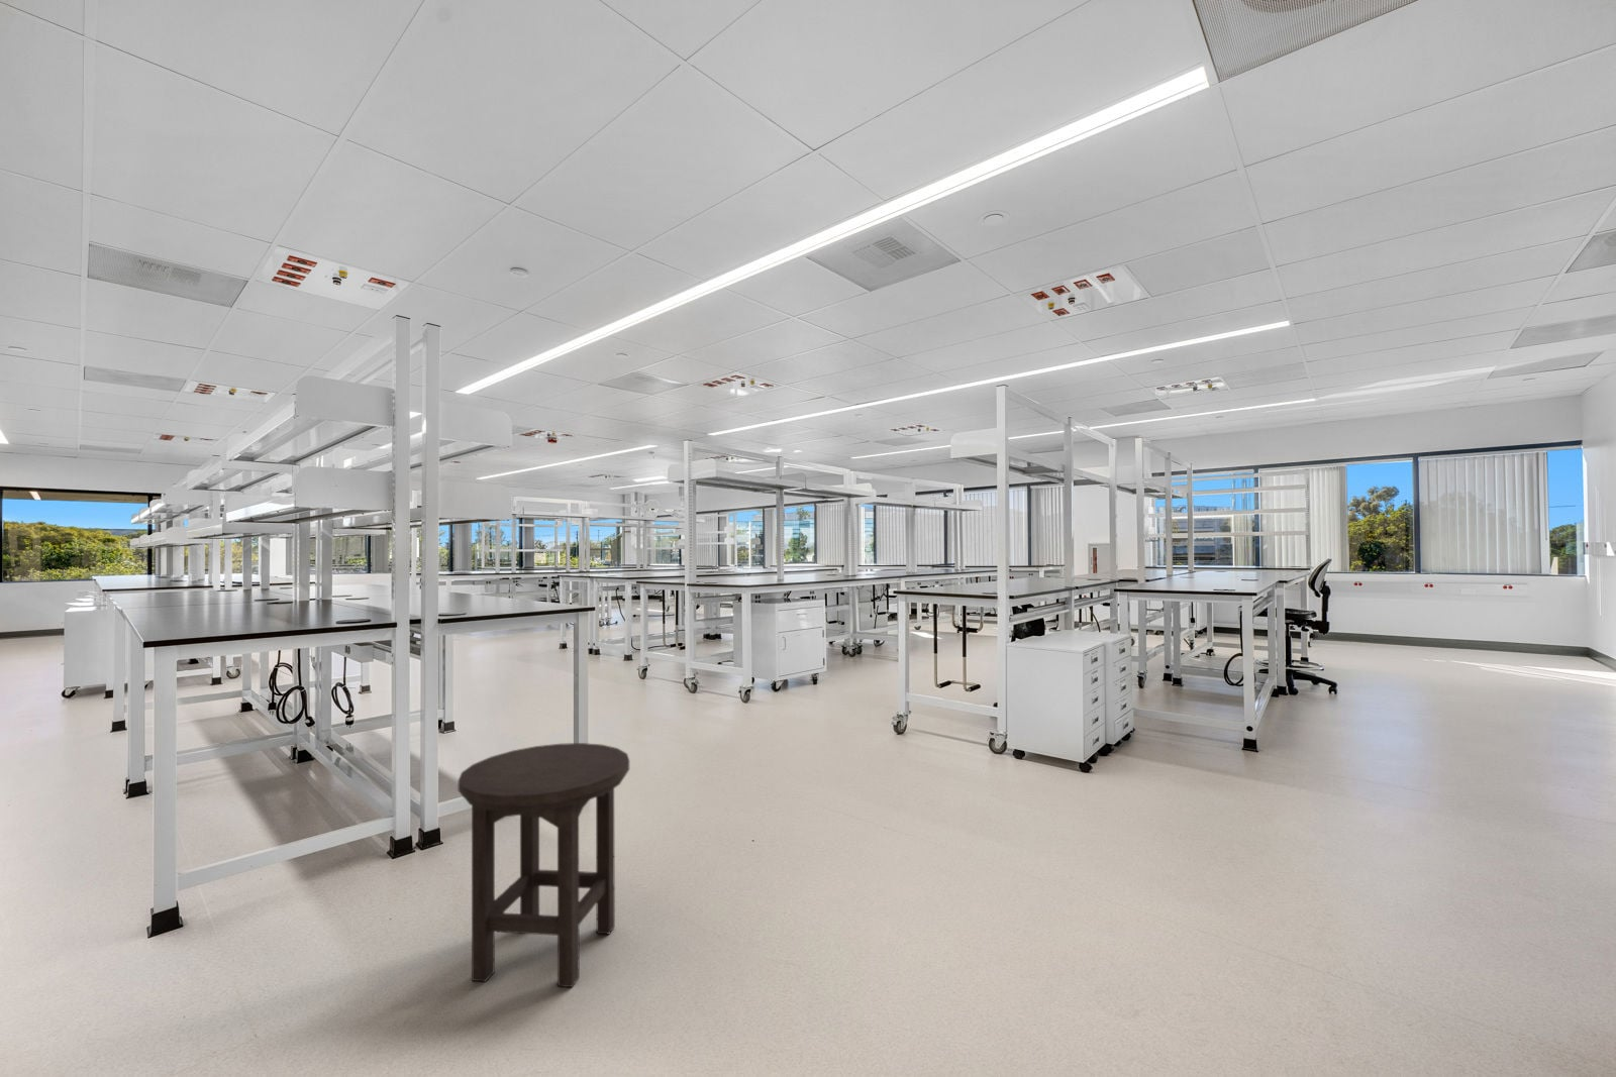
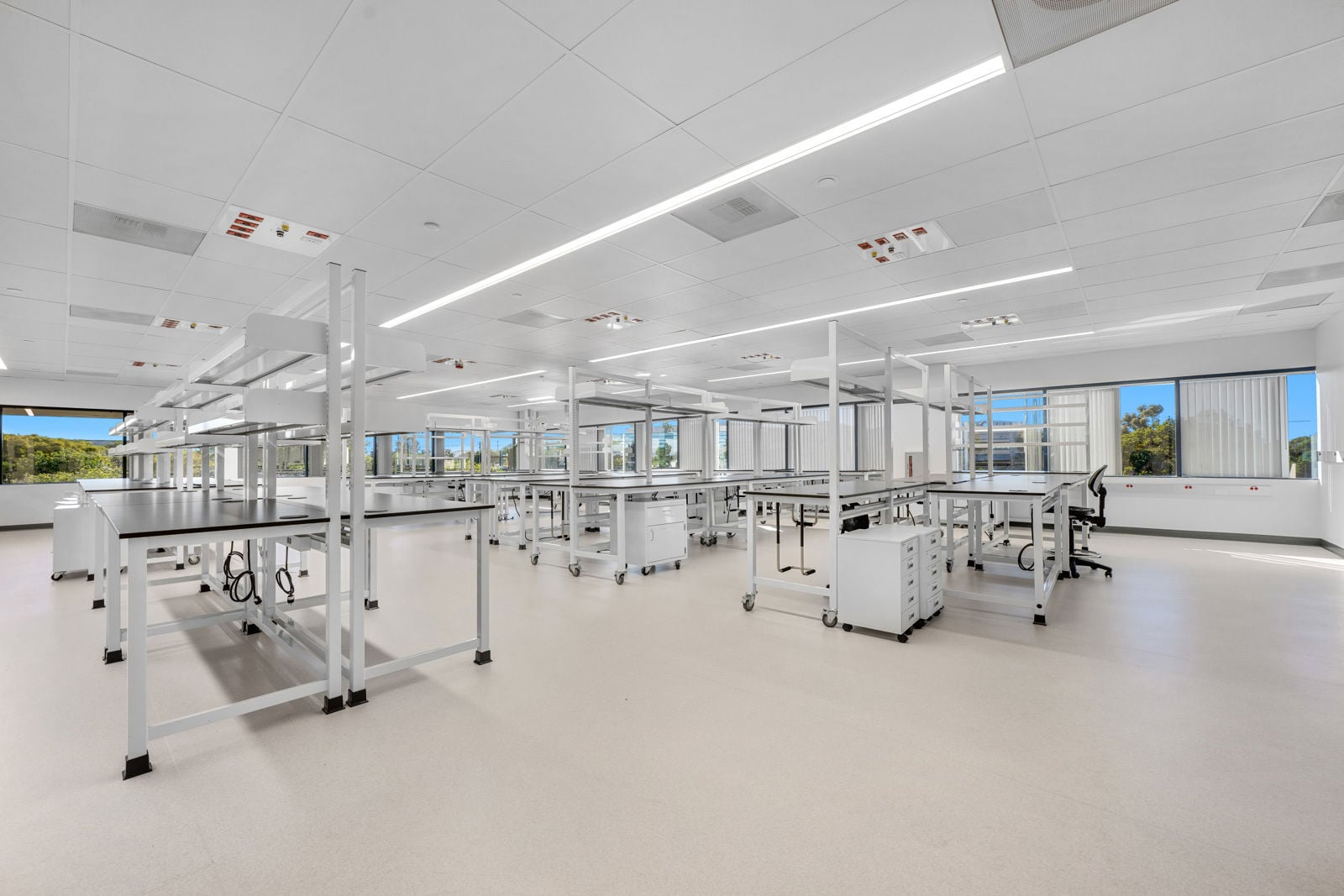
- stool (539, 858)
